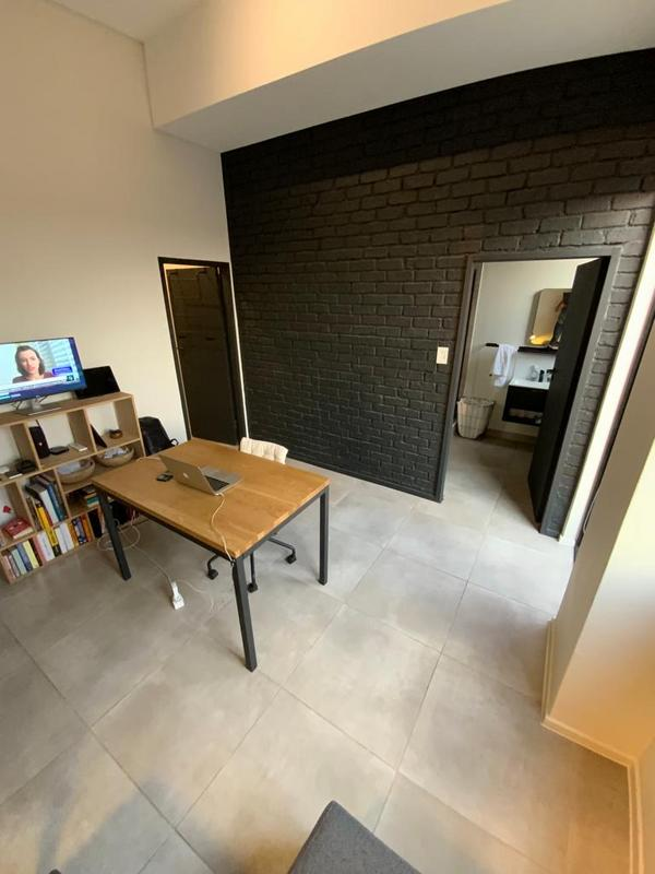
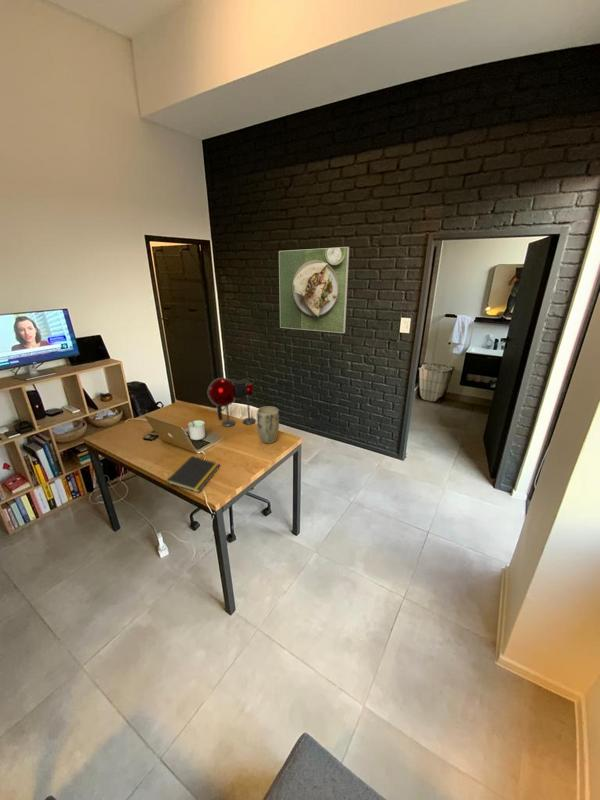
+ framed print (311, 291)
+ notepad (195, 472)
+ plant pot (268, 425)
+ desk lamp (219, 405)
